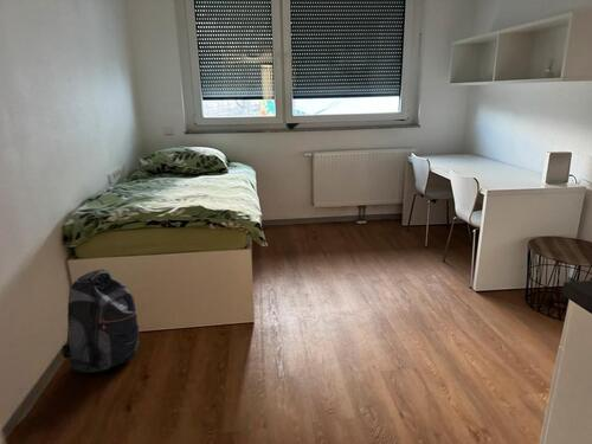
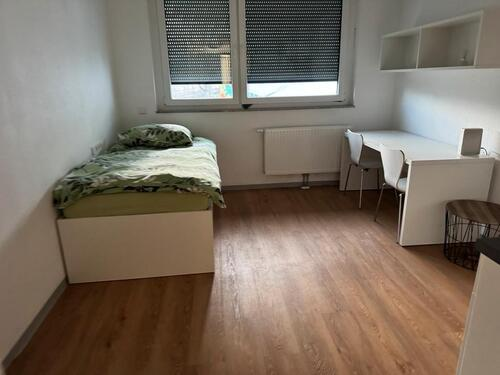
- backpack (101, 315)
